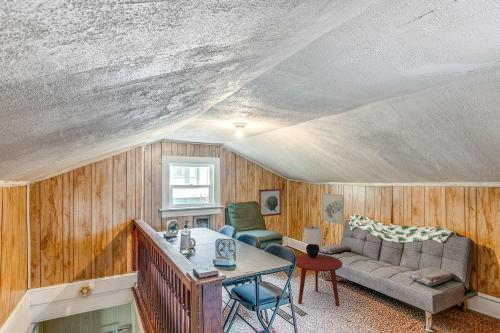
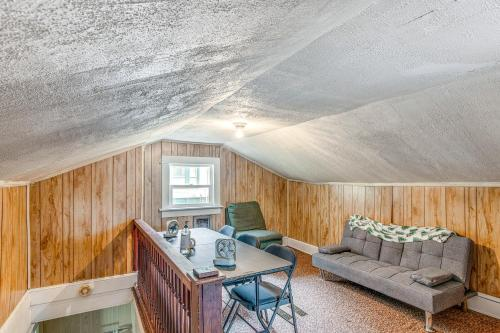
- table lamp (312, 241)
- wall art (270, 202)
- side table (317, 280)
- wall art (332, 208)
